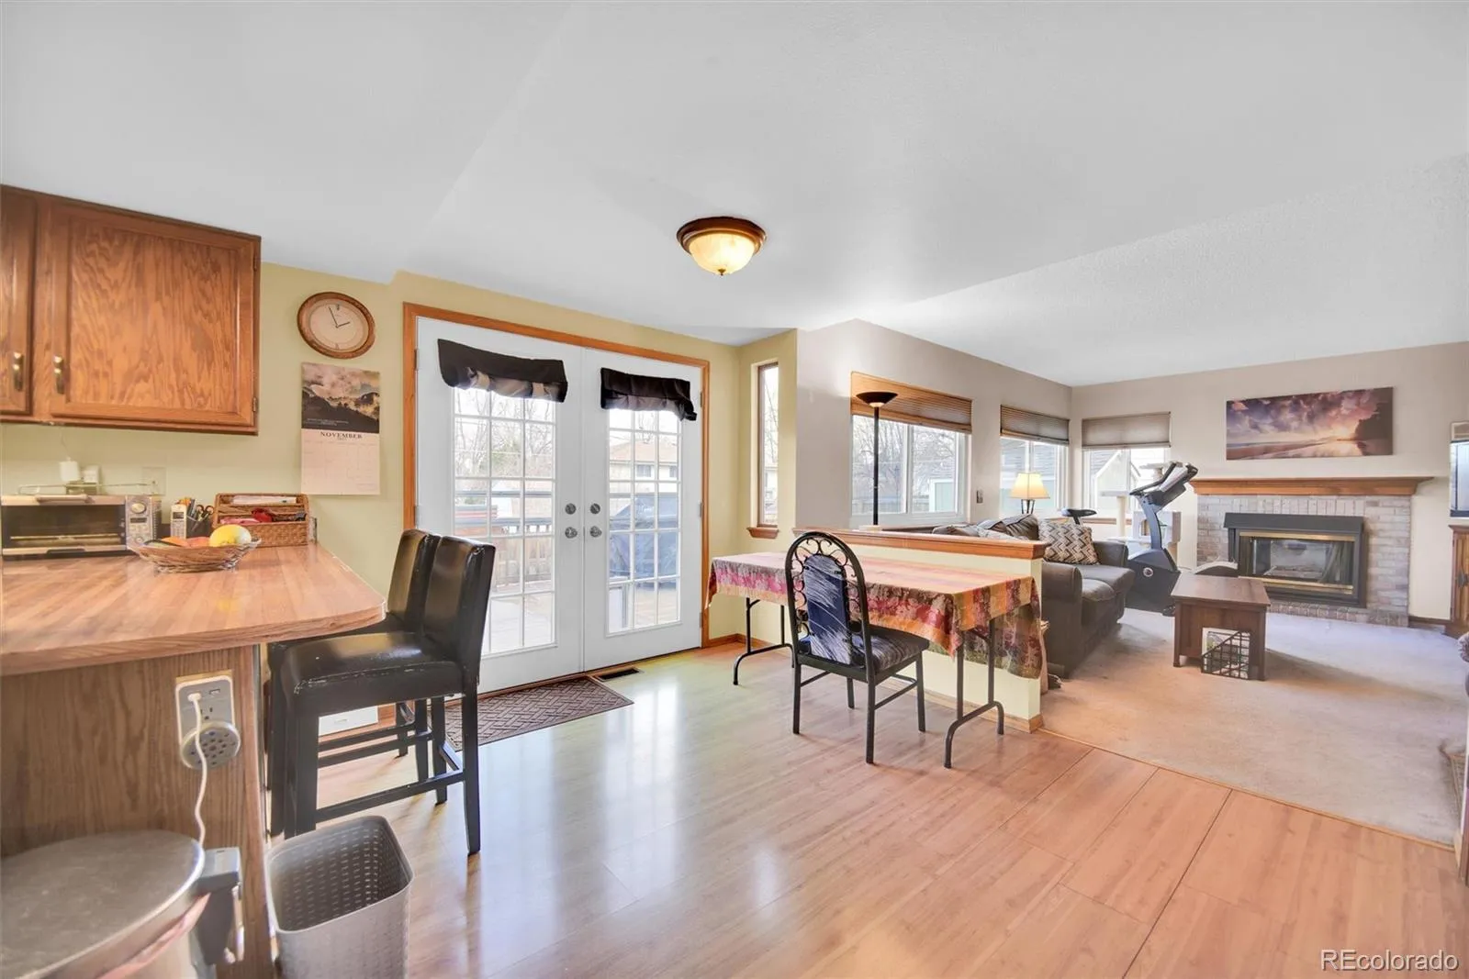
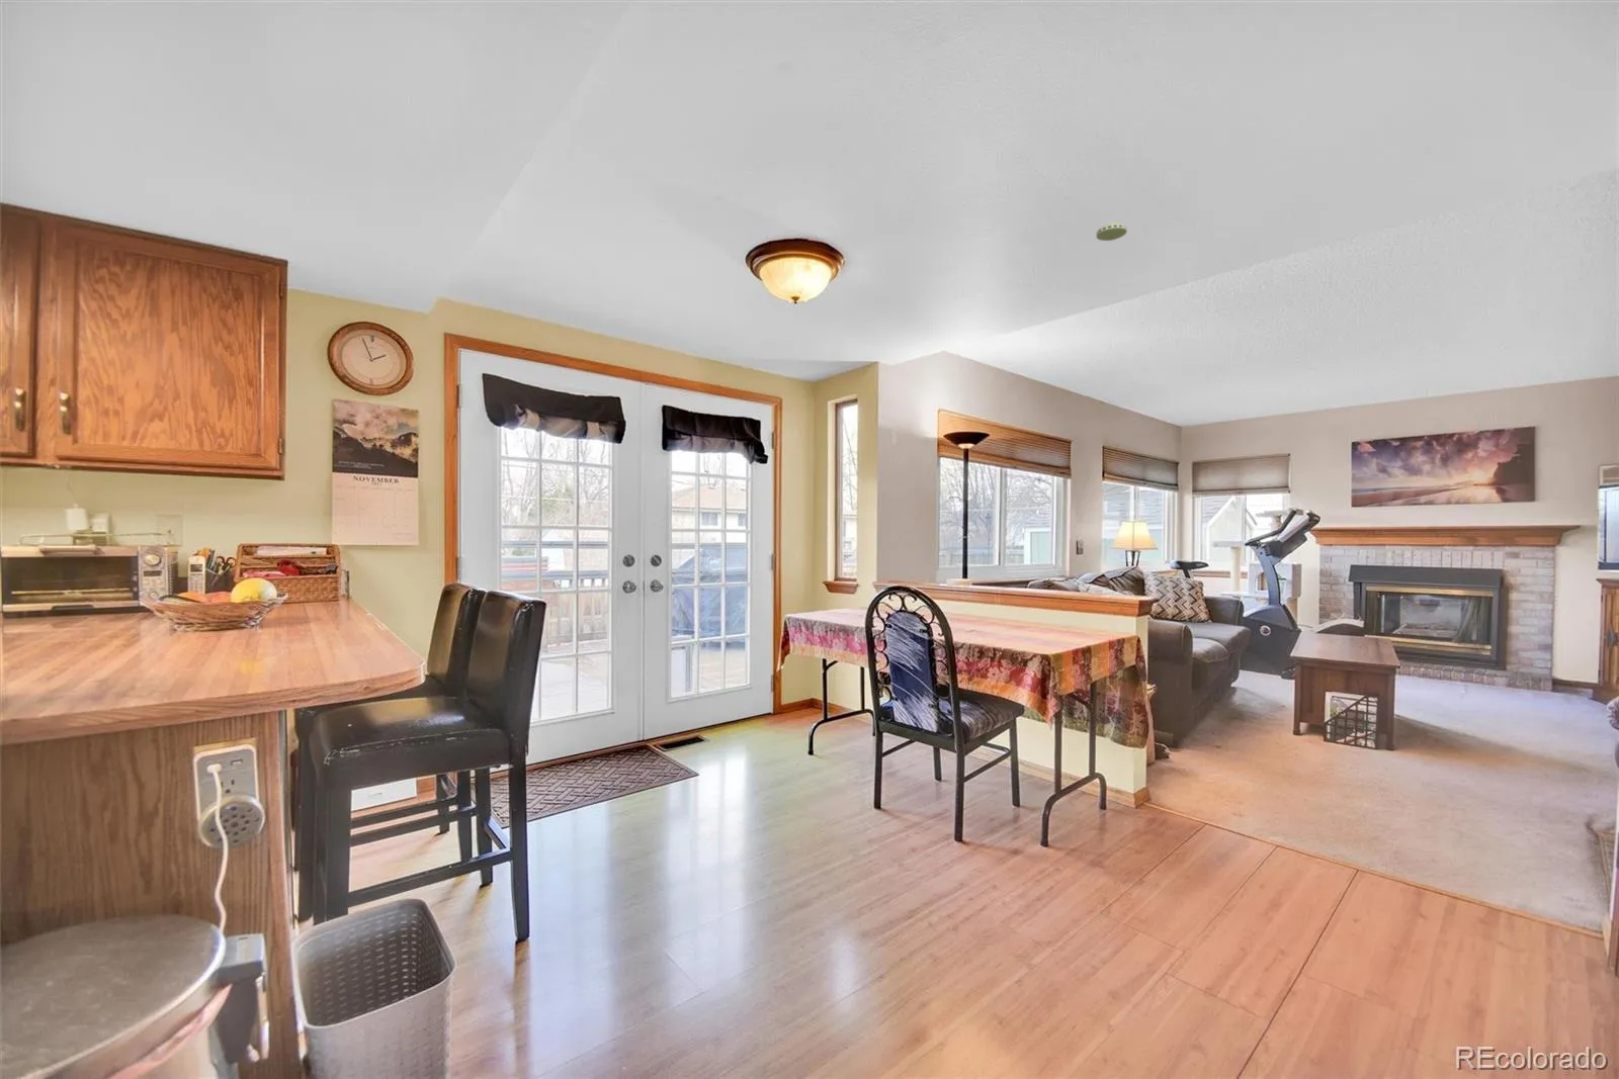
+ smoke detector (1111, 230)
